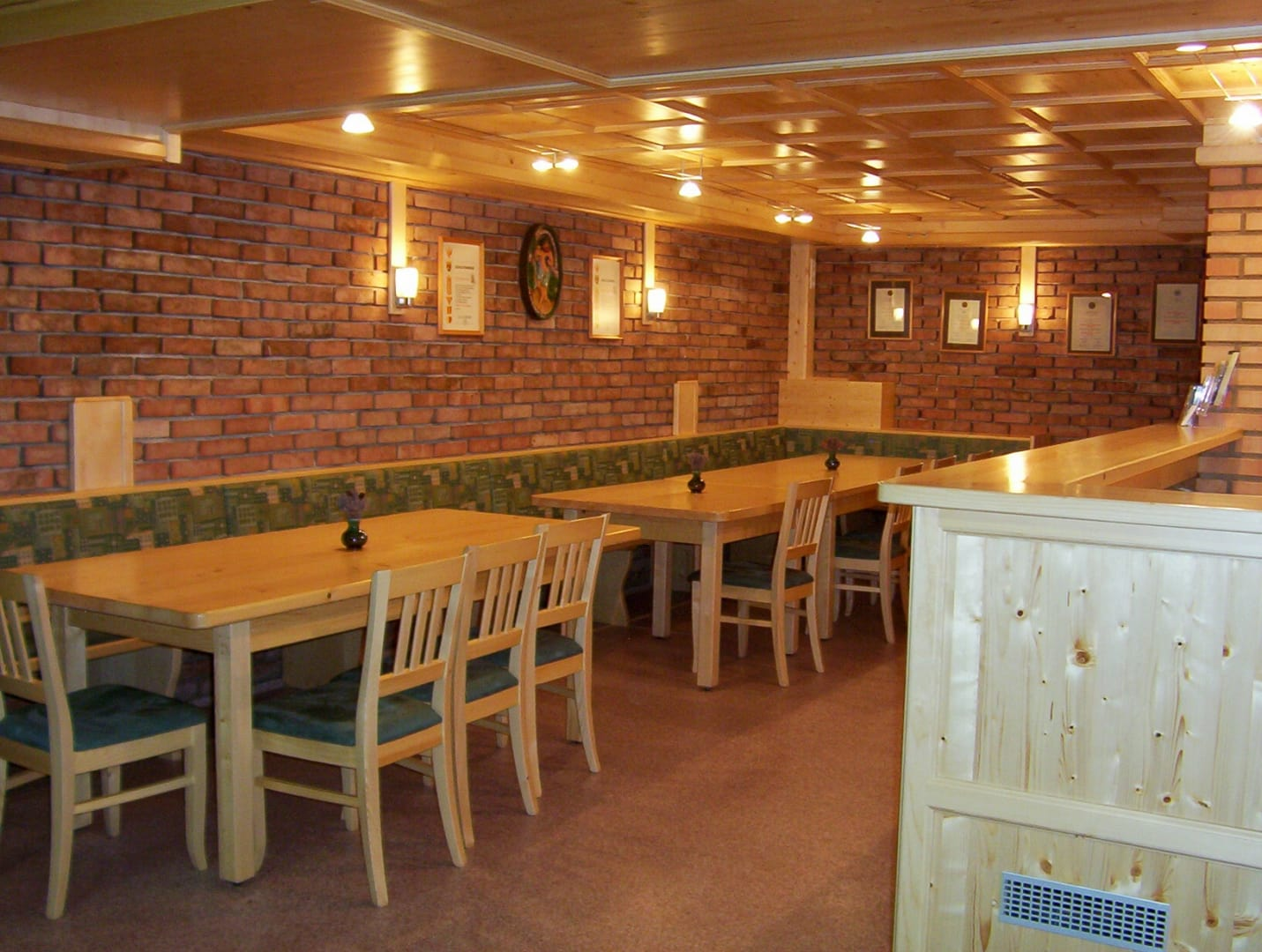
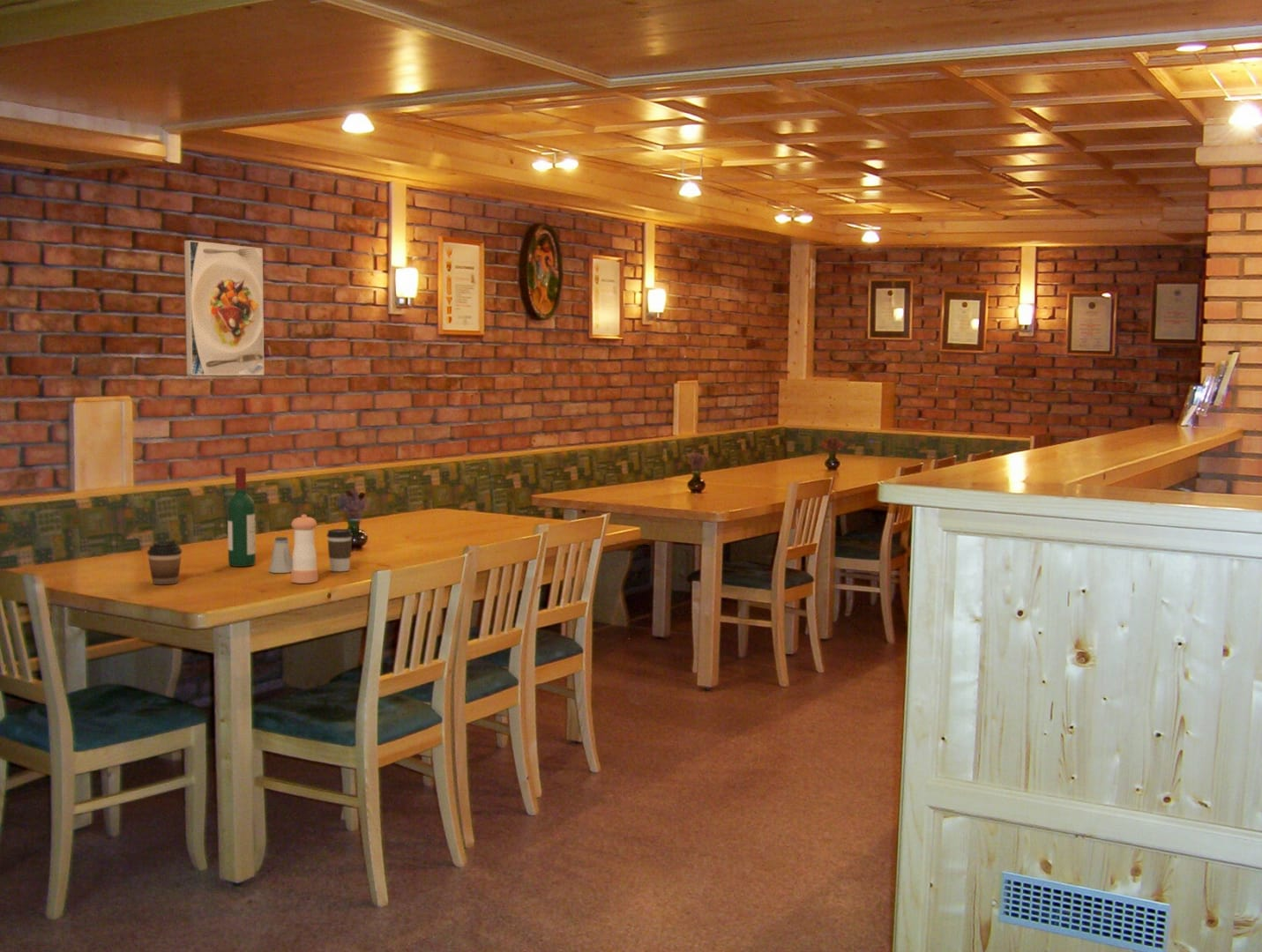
+ pepper shaker (304, 547)
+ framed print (225, 309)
+ wine bottle (241, 516)
+ coffee cup (165, 561)
+ saltshaker (281, 554)
+ coffee cup (340, 550)
